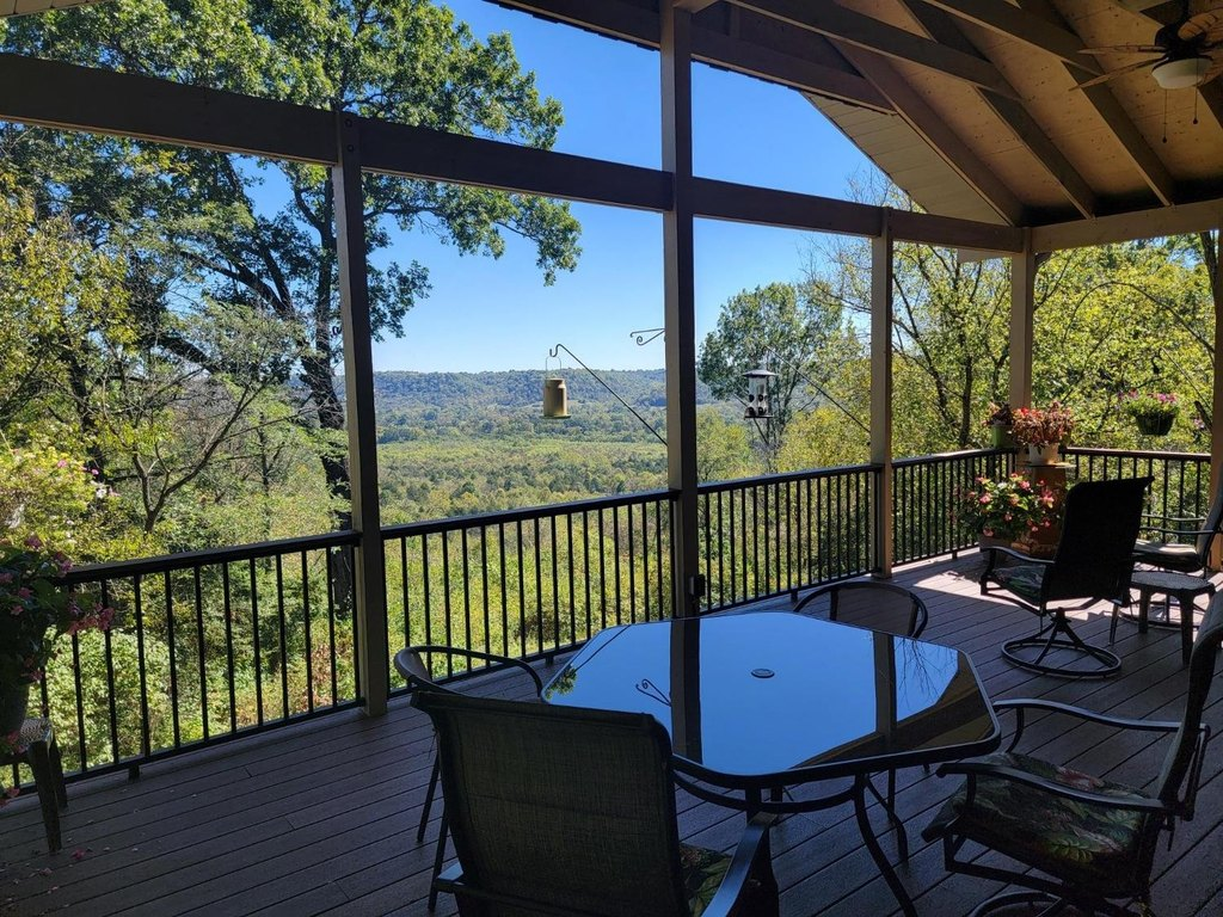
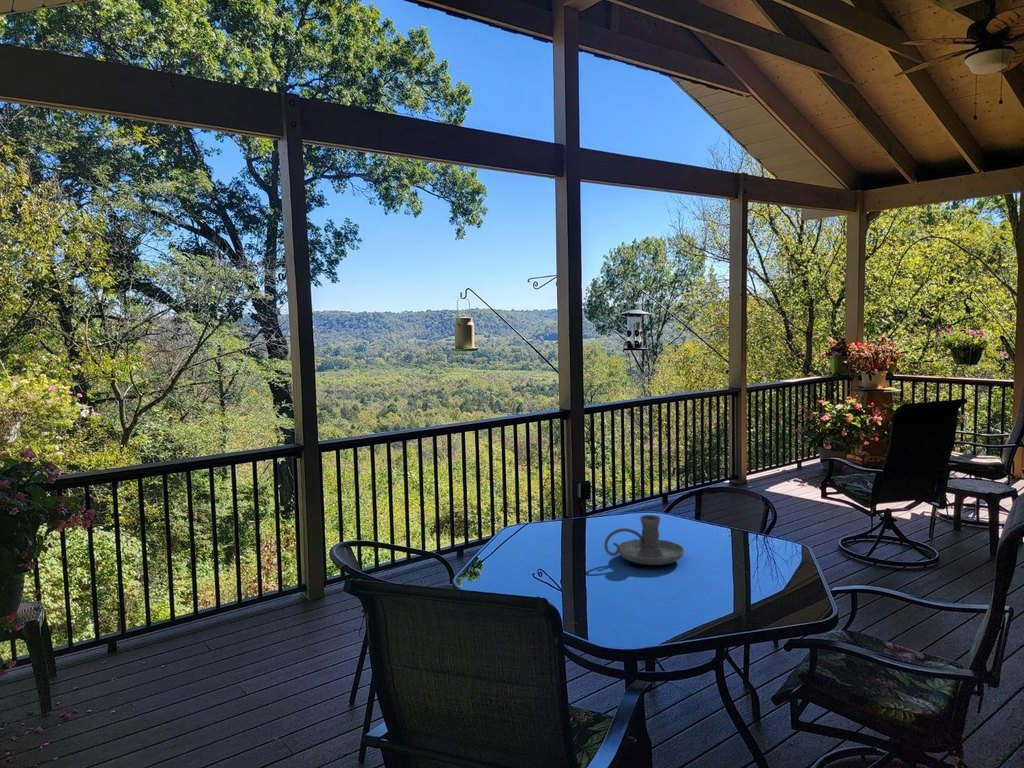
+ candle holder (643, 539)
